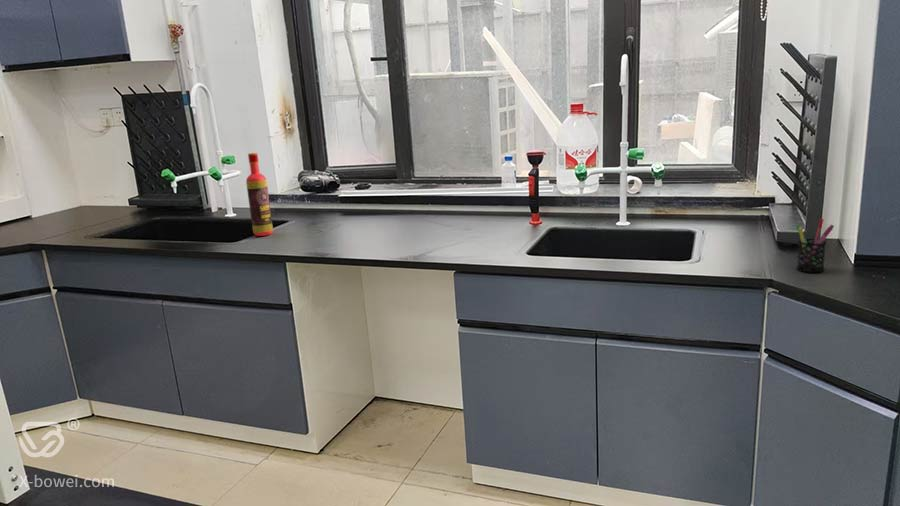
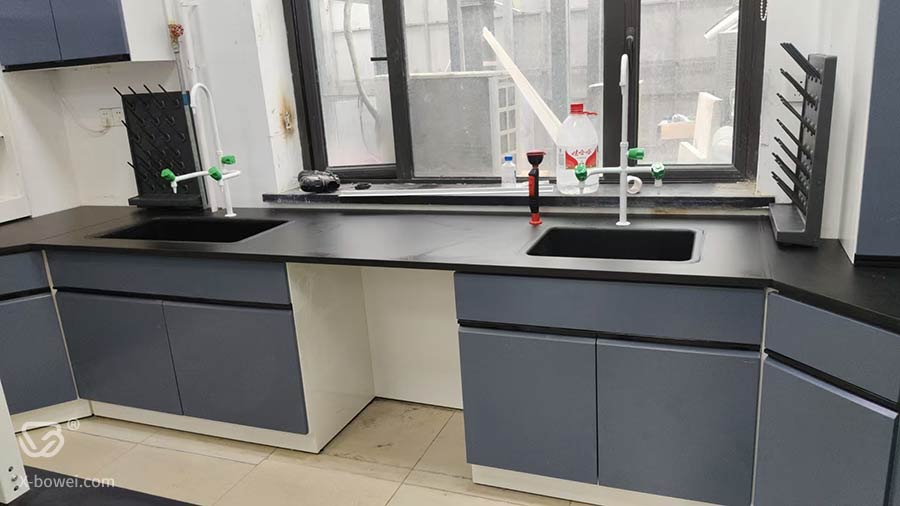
- pen holder (810, 244)
- bottle (258, 194)
